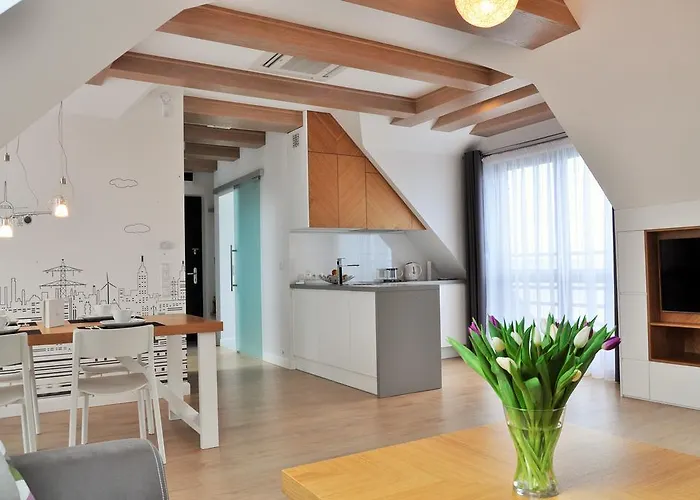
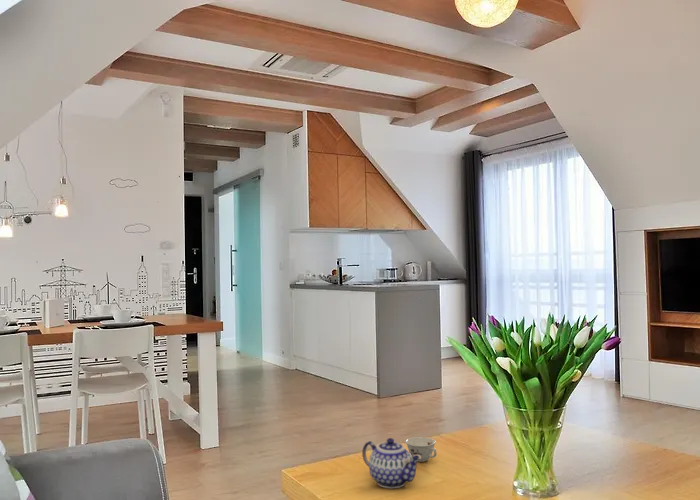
+ teacup (423, 451)
+ teapot (390, 460)
